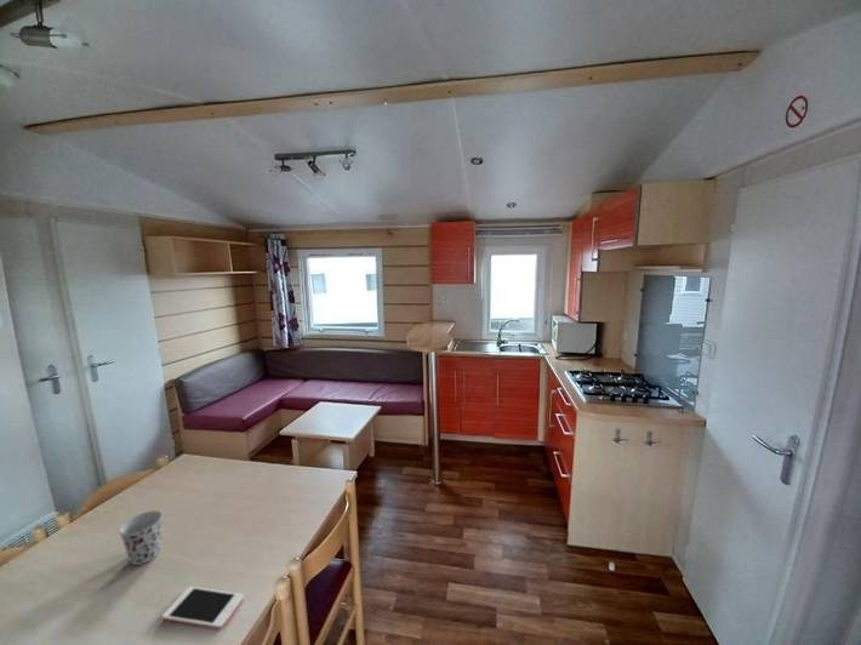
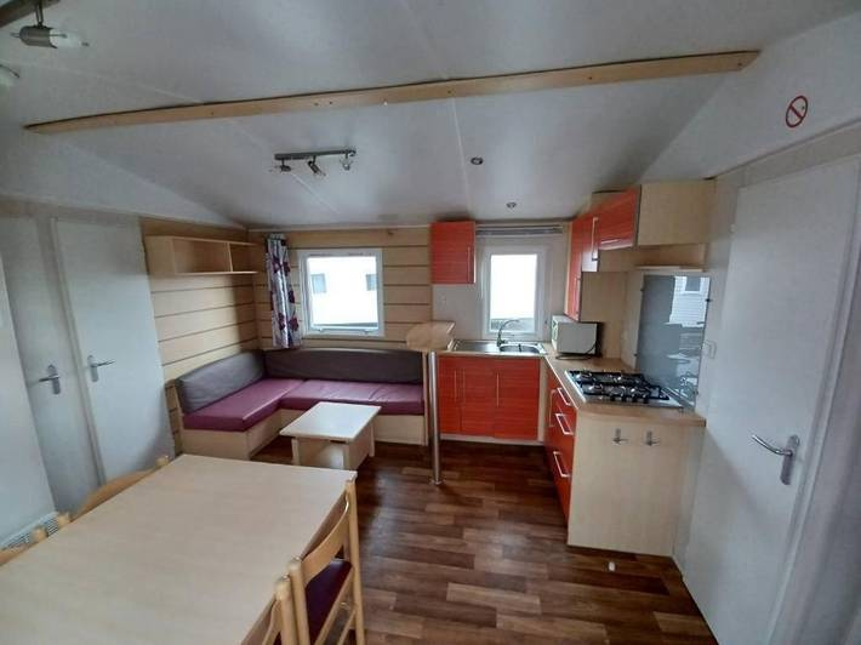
- cup (143, 538)
- cell phone (204, 606)
